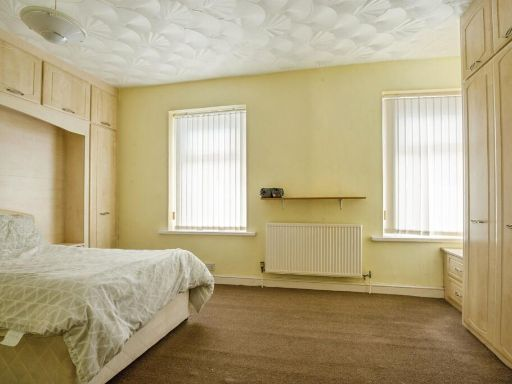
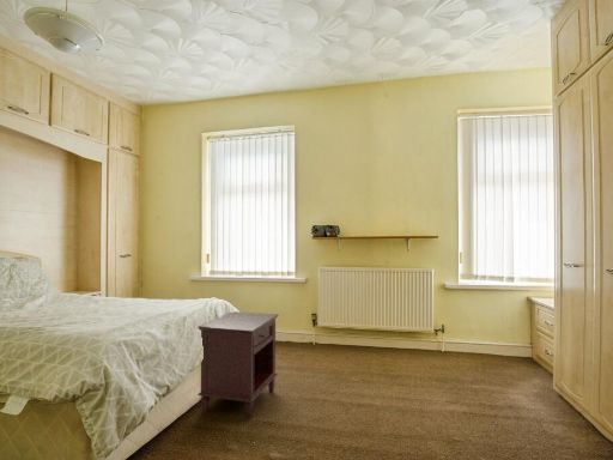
+ nightstand (241, 359)
